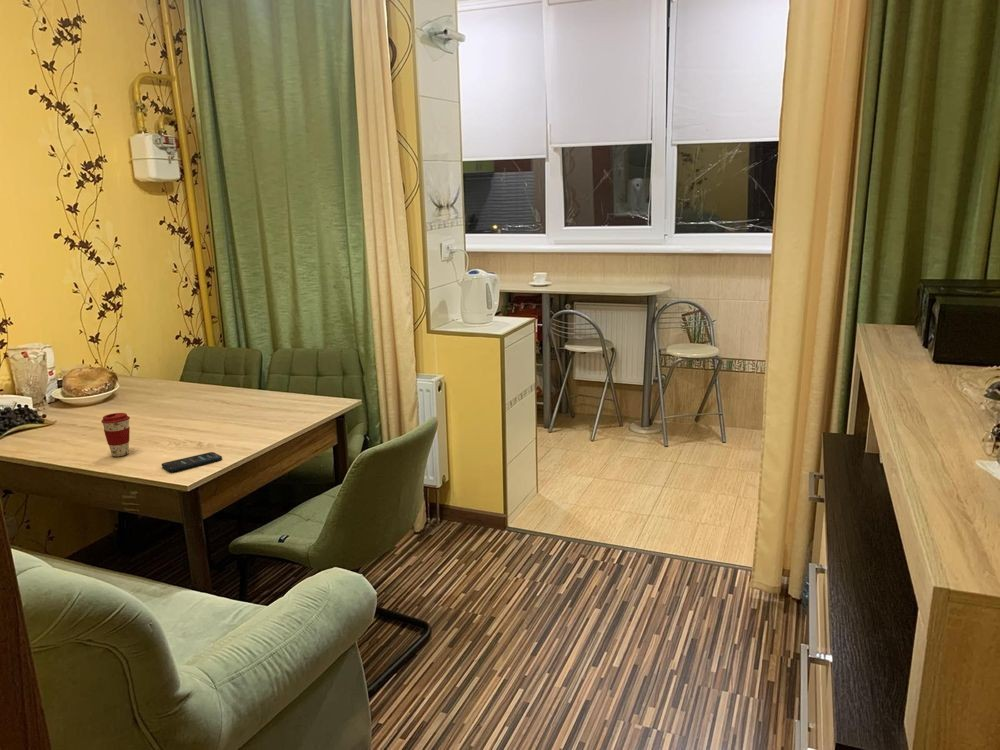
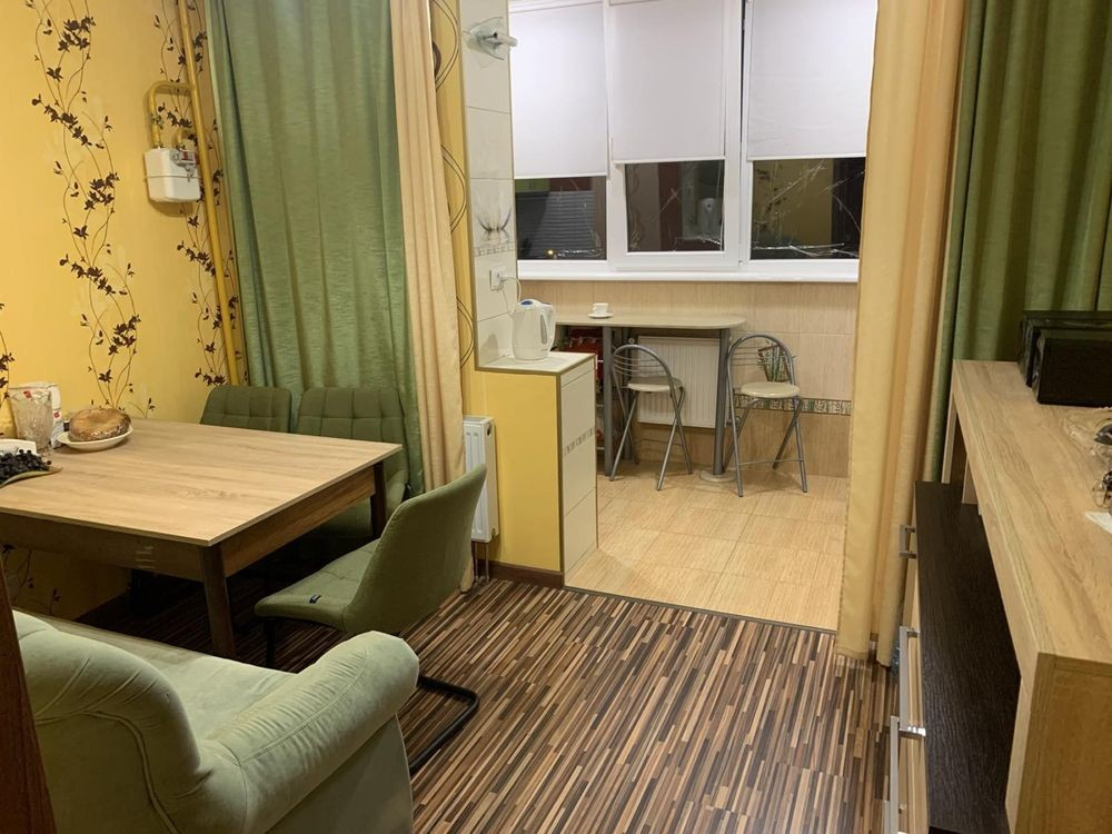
- smartphone (192, 461)
- coffee cup (117, 434)
